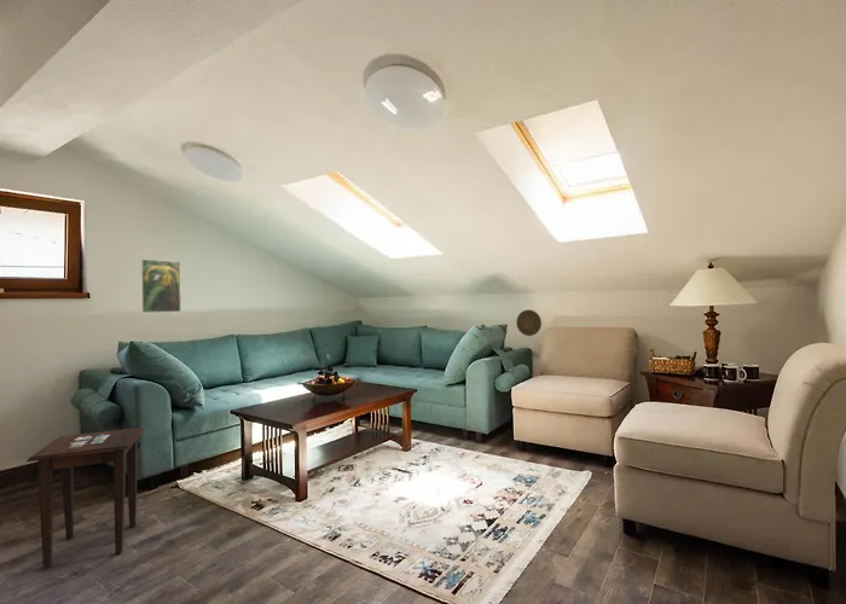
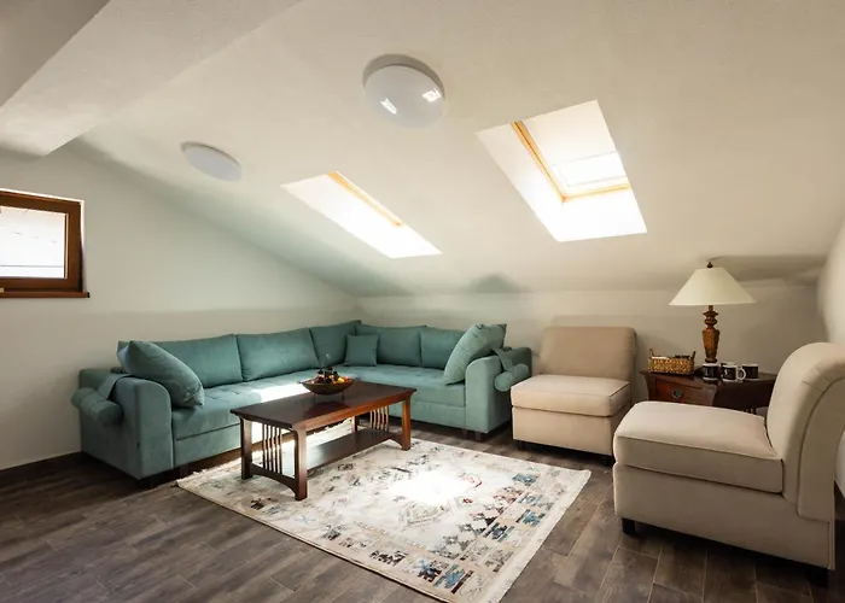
- side table (73, 490)
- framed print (161, 286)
- decorative plate (528, 323)
